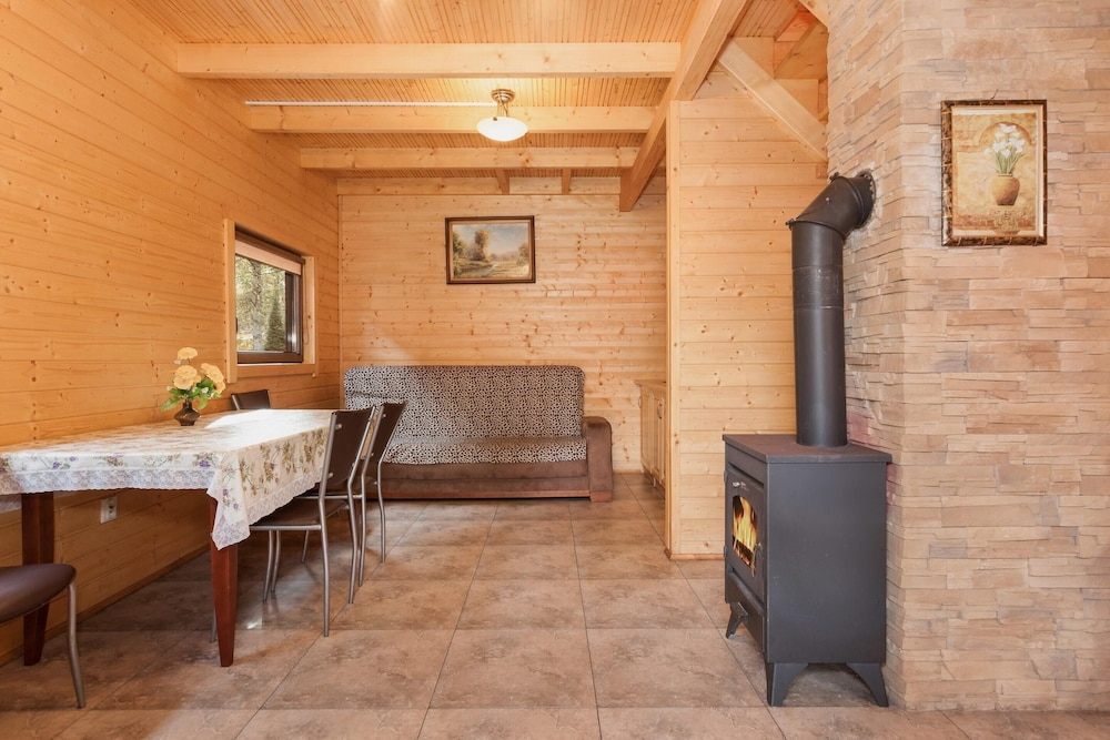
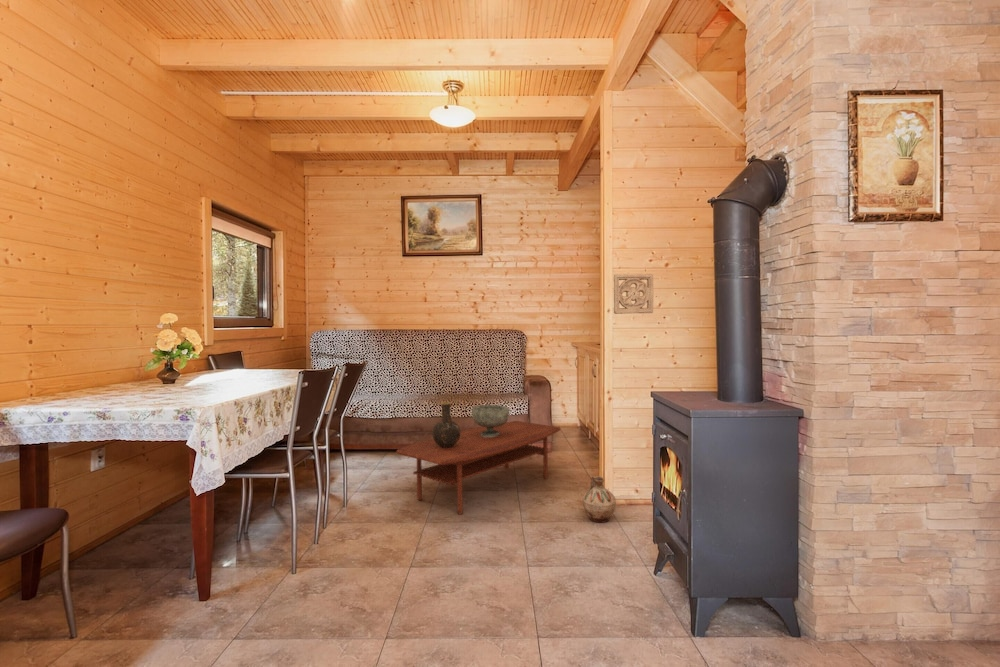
+ wall ornament (633, 294)
+ coffee table (486, 463)
+ vase (446, 424)
+ ceramic jug (599, 498)
+ decorative bowl (490, 420)
